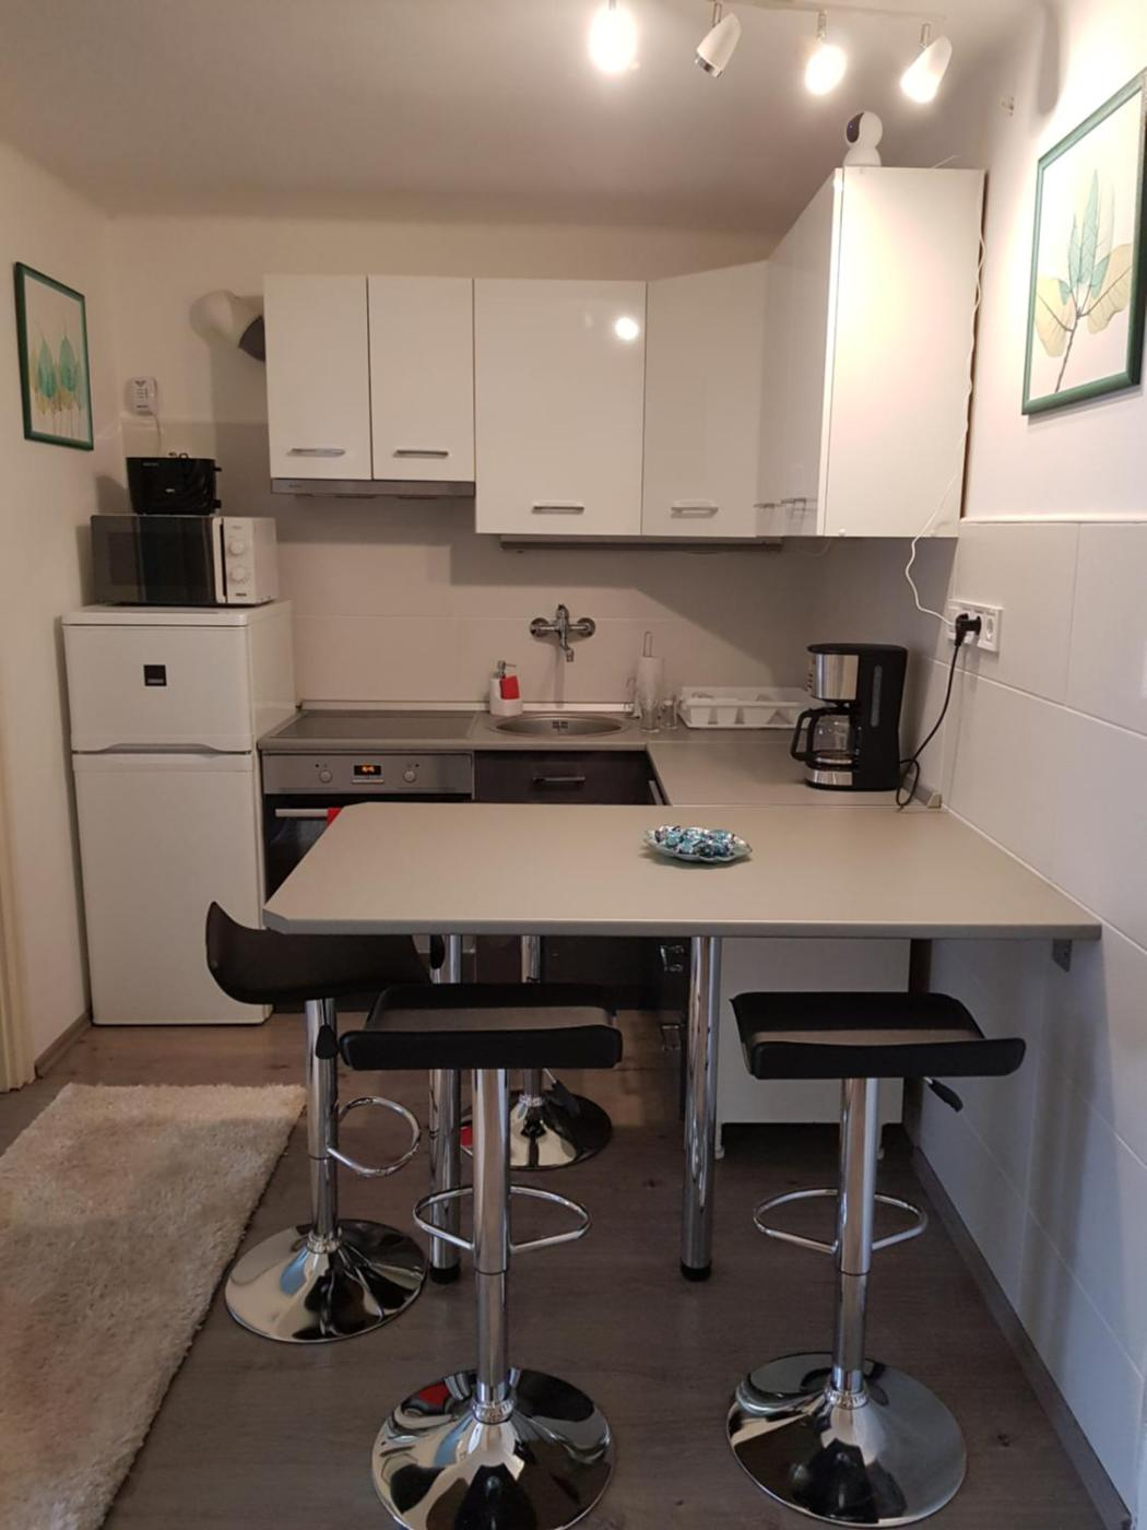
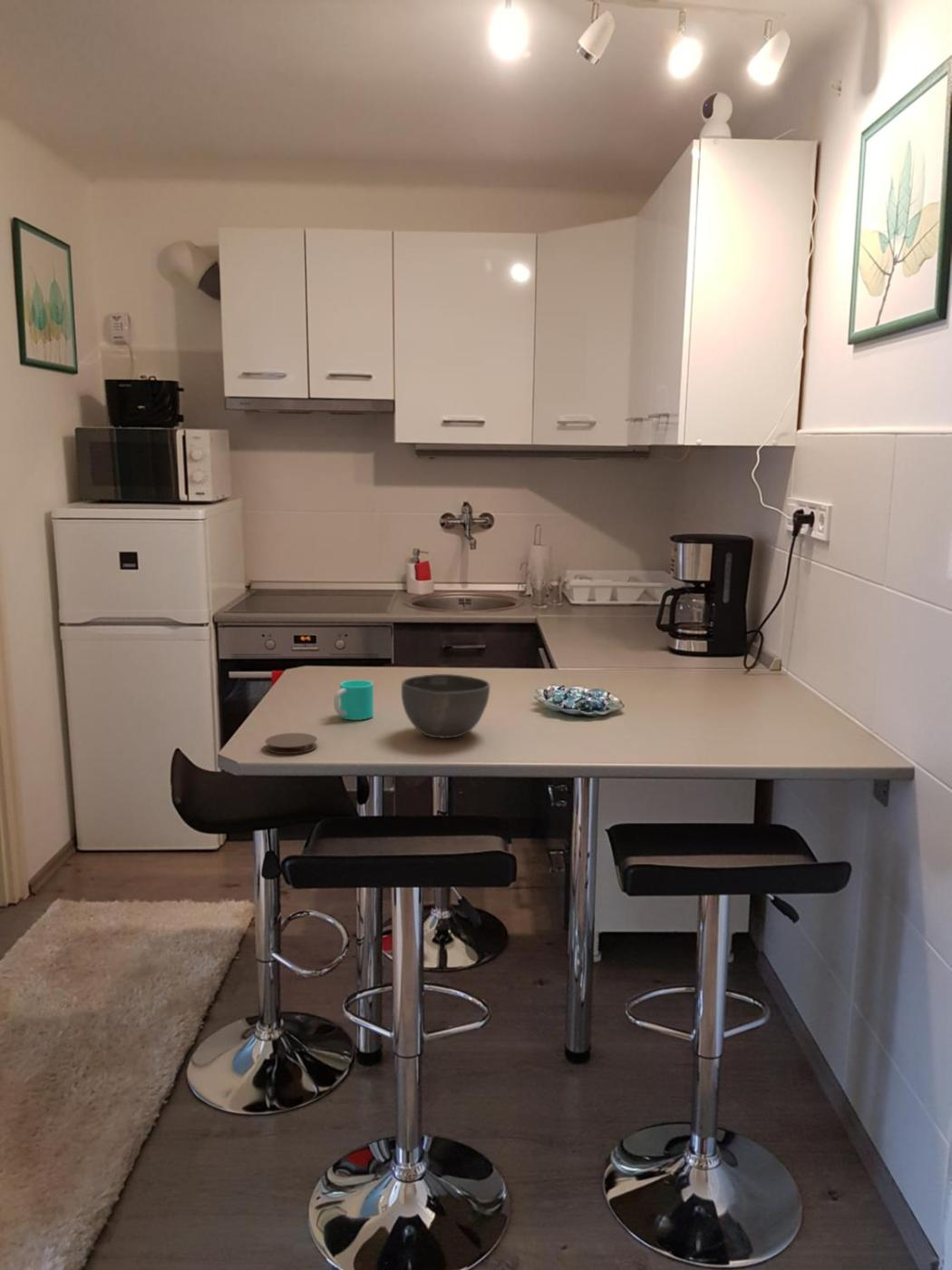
+ coaster (291, 743)
+ cup (352, 700)
+ bowl (445, 708)
